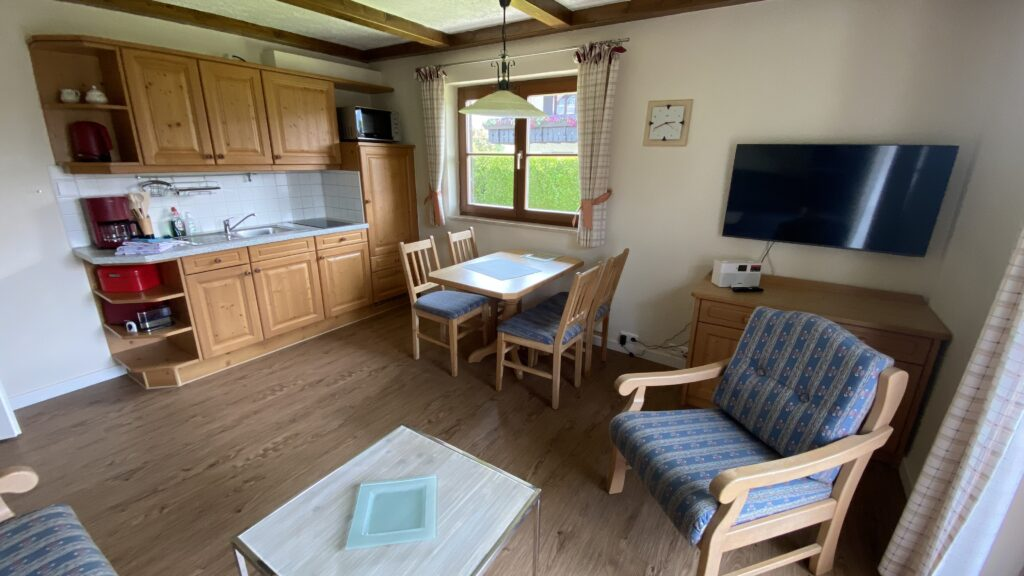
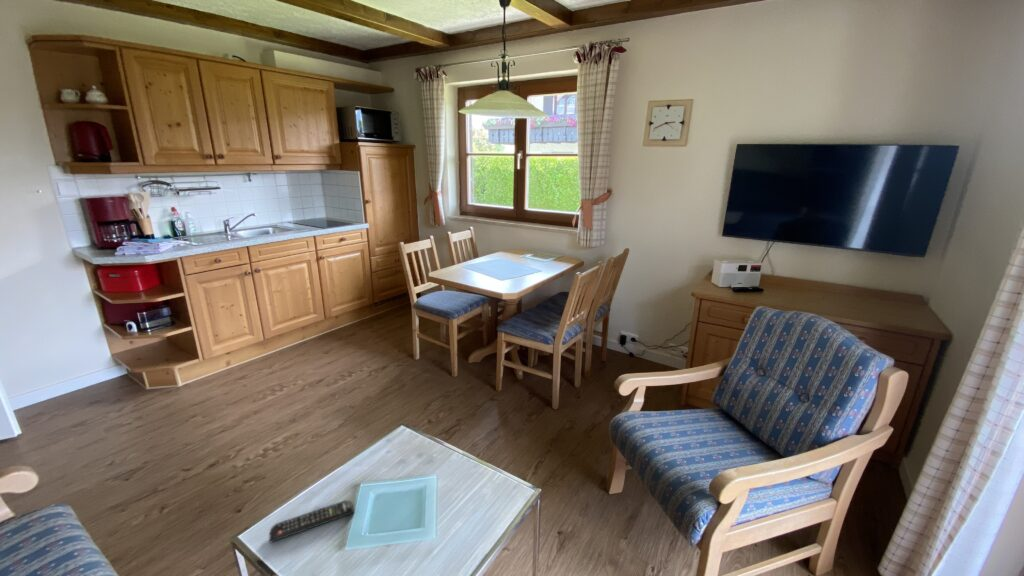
+ remote control (312, 520)
